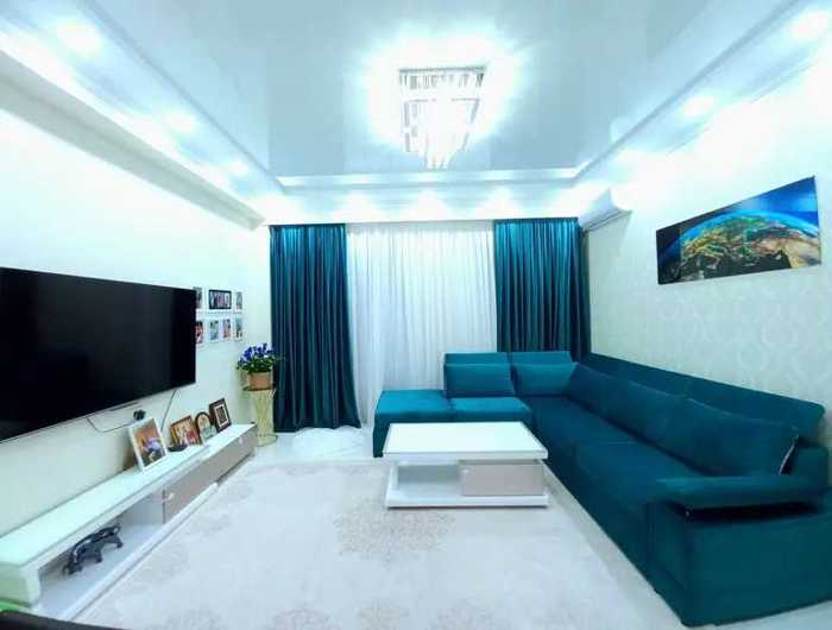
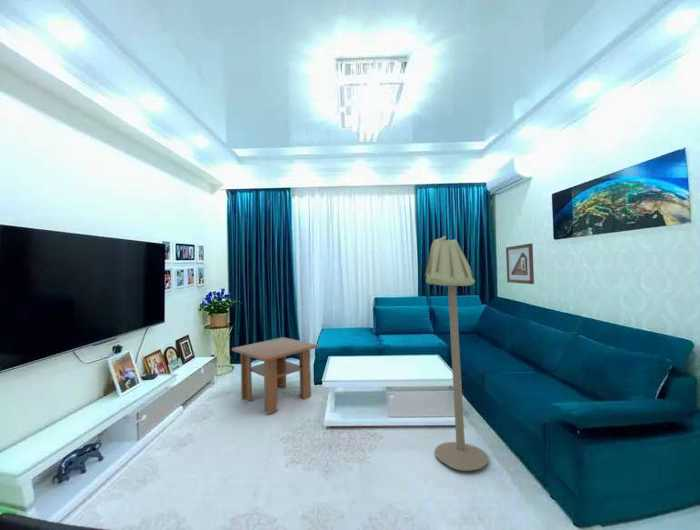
+ floor lamp (452, 341)
+ picture frame (518, 264)
+ coffee table (275, 372)
